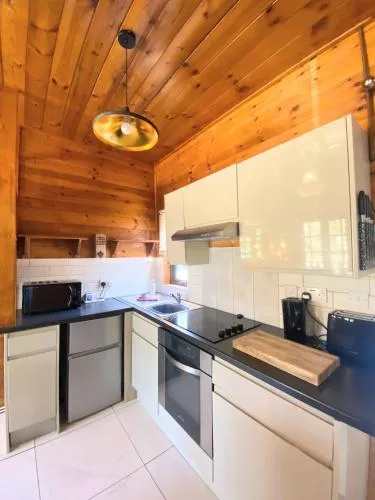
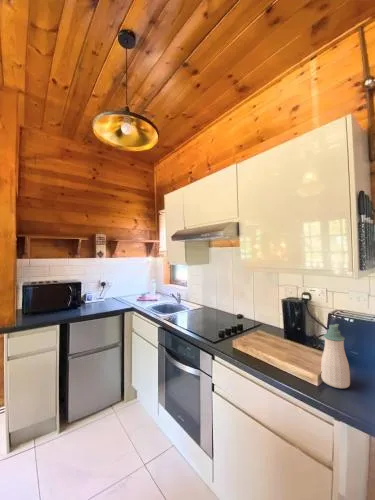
+ soap bottle (334, 354)
